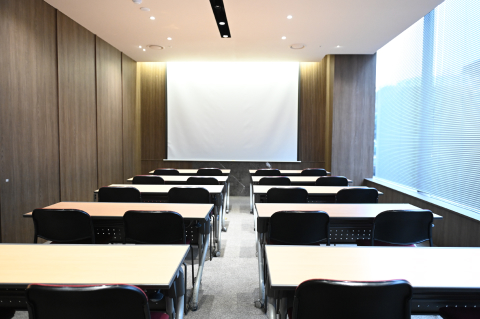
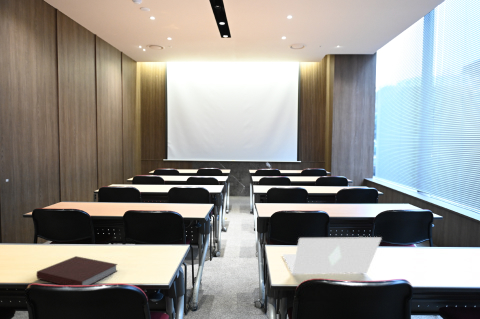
+ laptop (325, 247)
+ notebook (78, 271)
